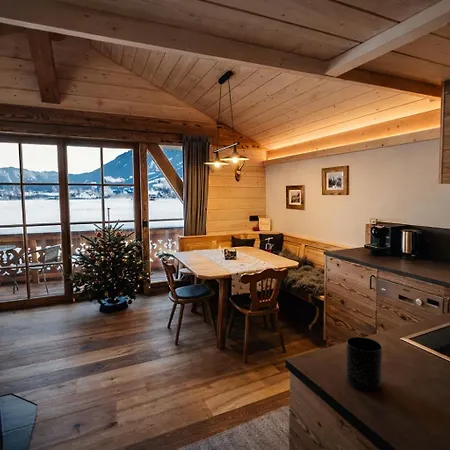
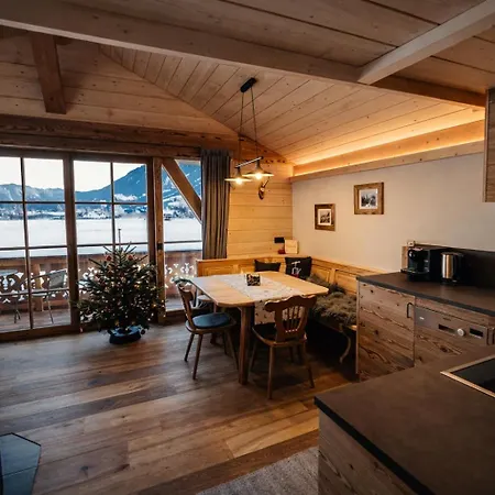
- mug (363, 360)
